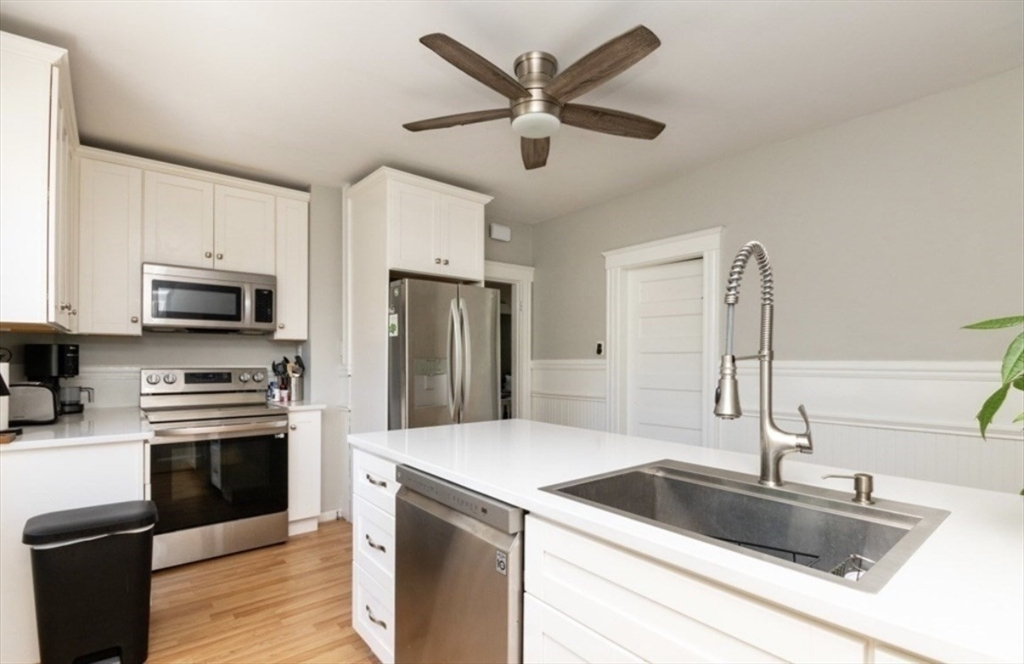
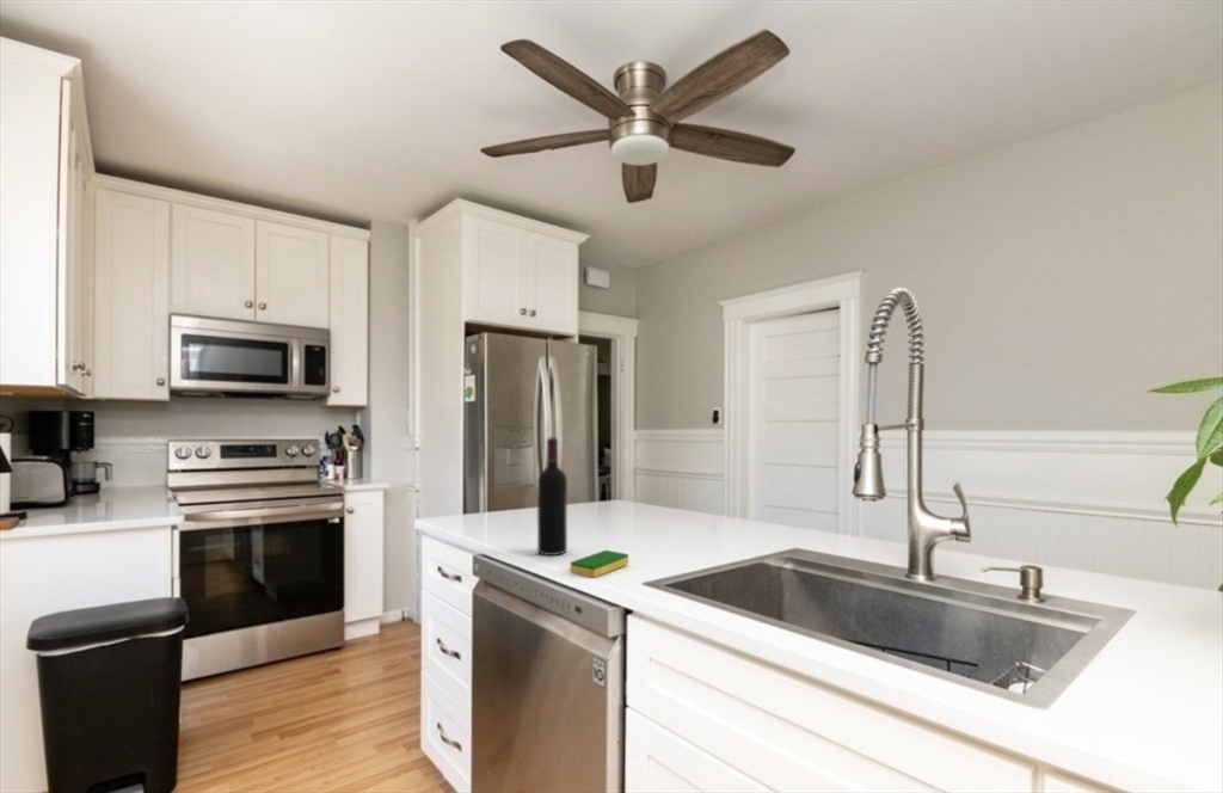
+ wine bottle (552, 494)
+ dish sponge (600, 563)
